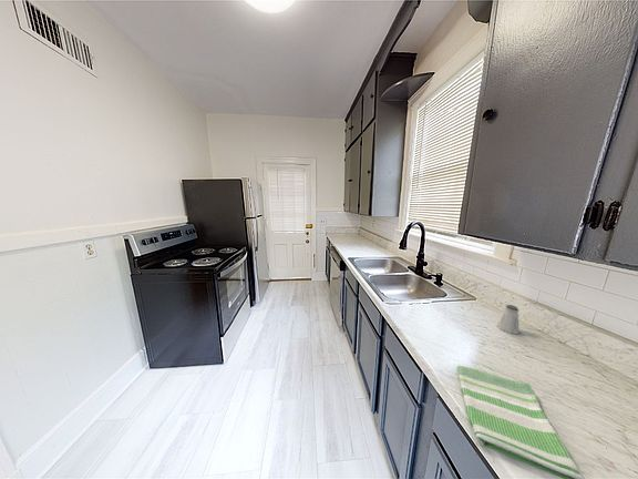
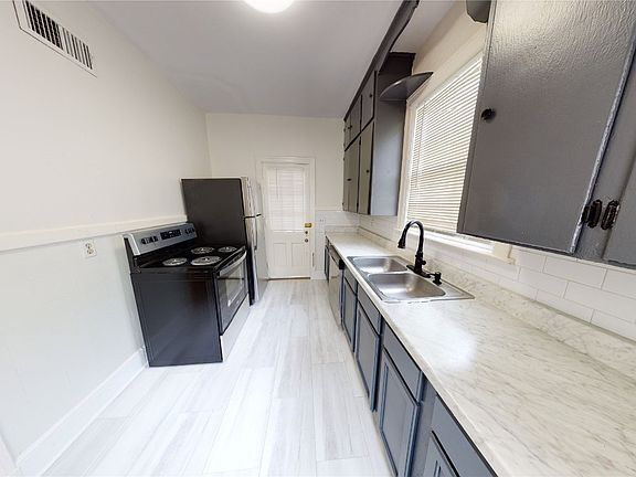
- dish towel (505, 409)
- saltshaker (510, 317)
